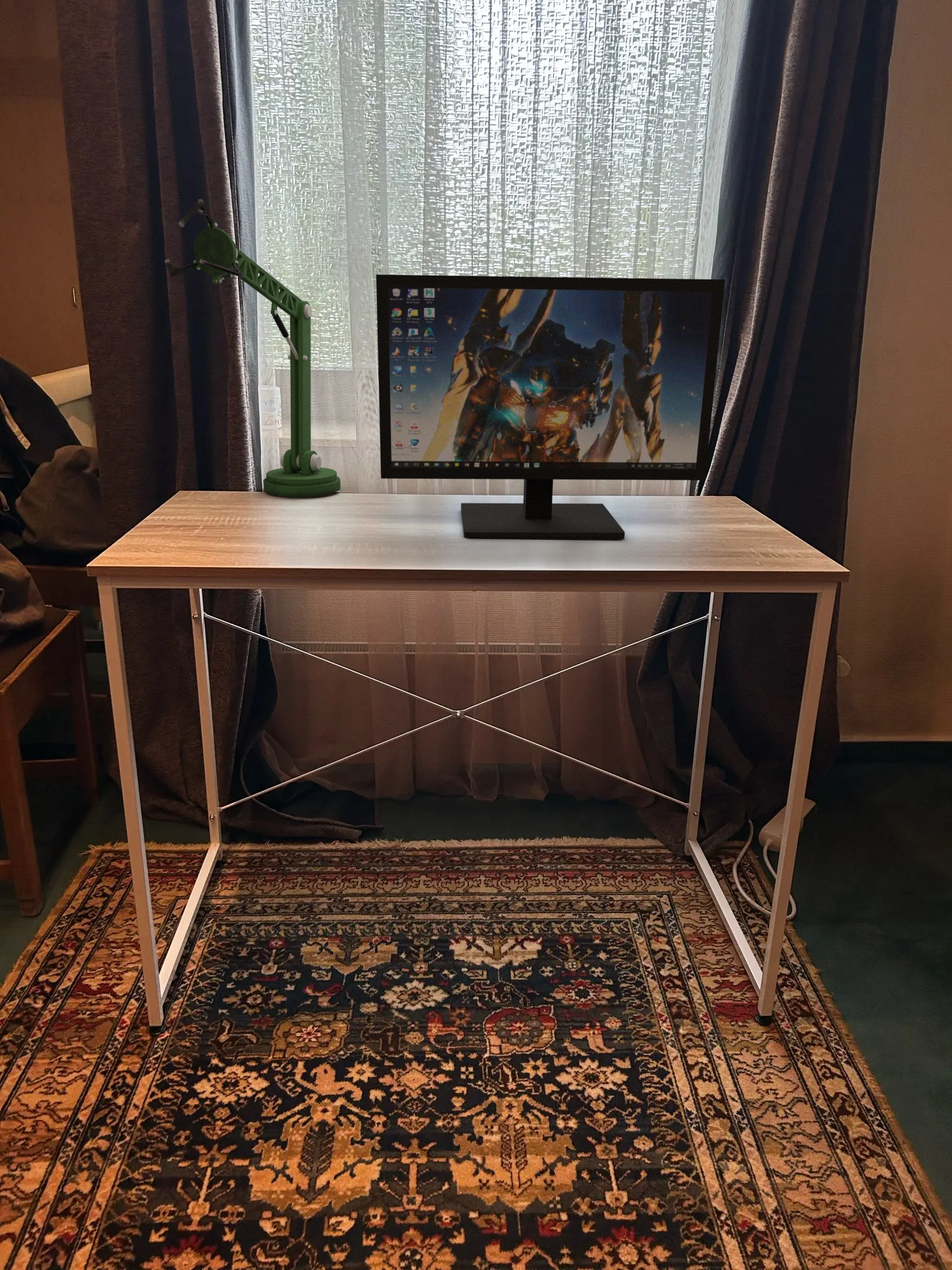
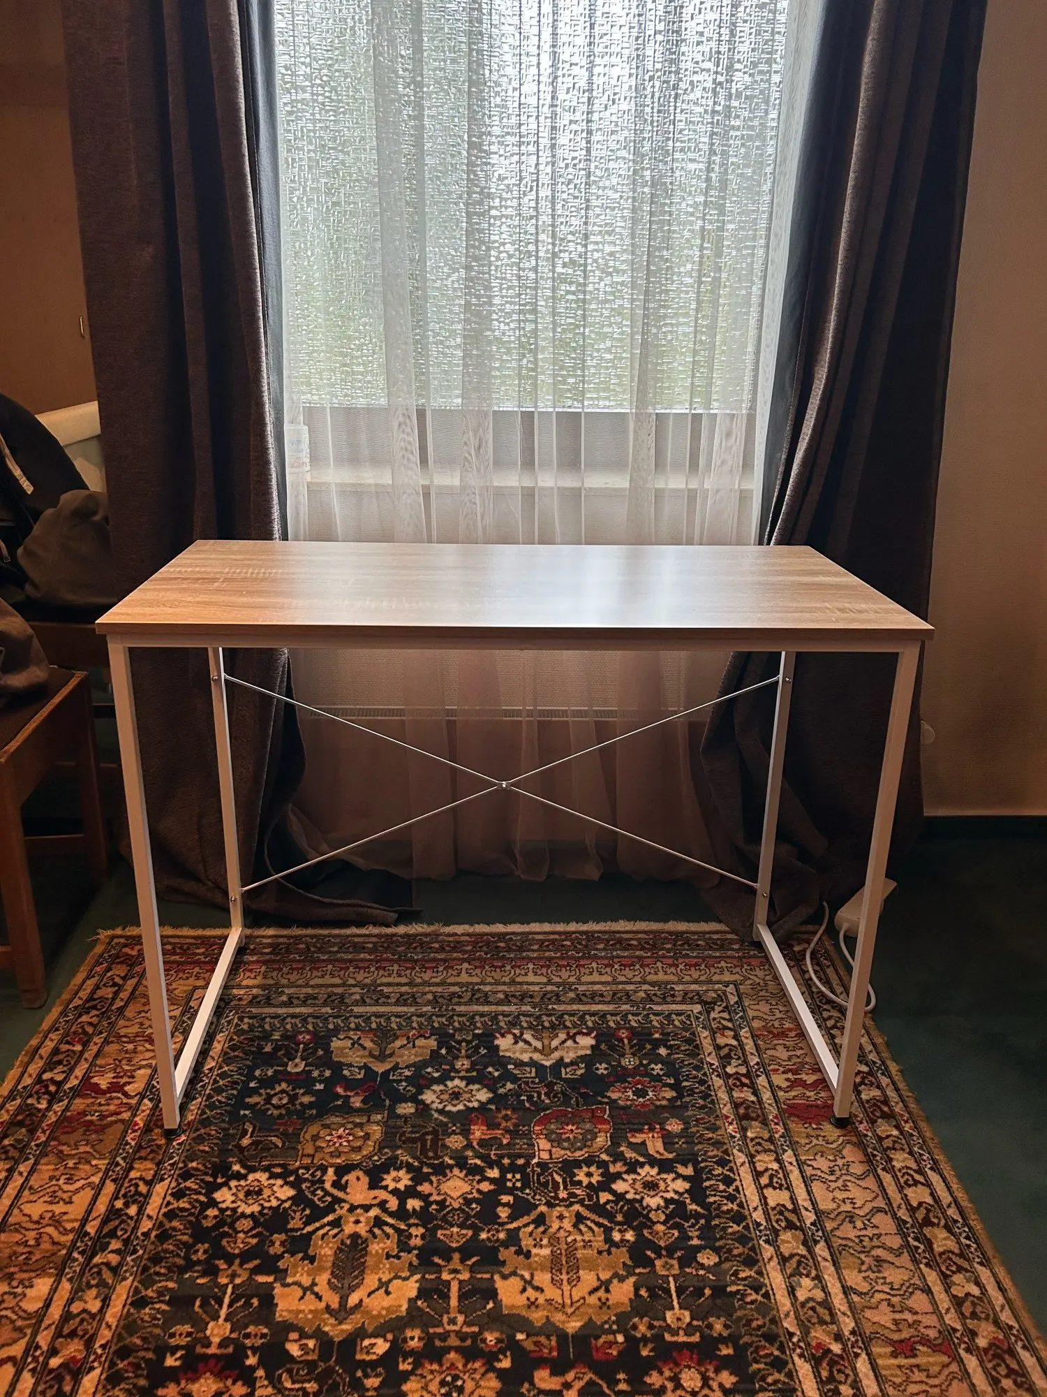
- desk lamp (288, 358)
- computer monitor (544, 406)
